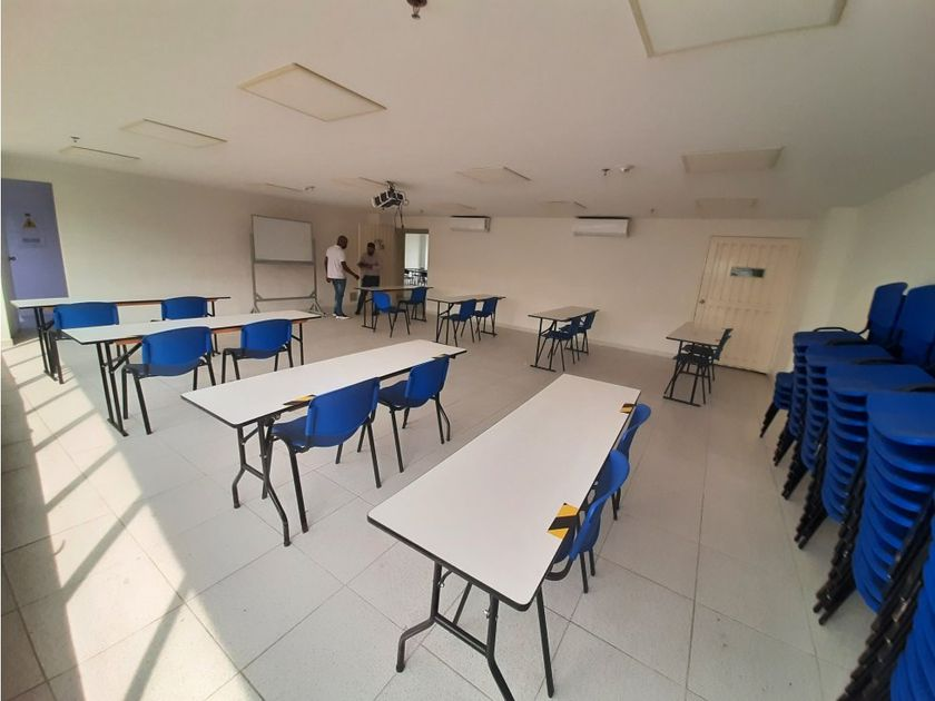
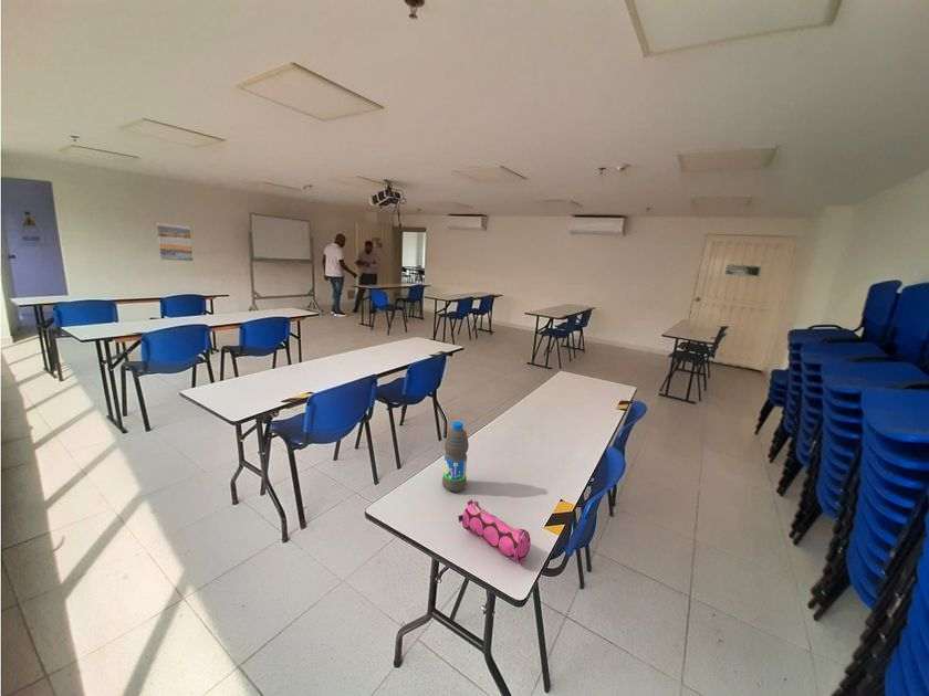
+ wall art (175, 242)
+ water bottle (456, 455)
+ pencil case (494, 528)
